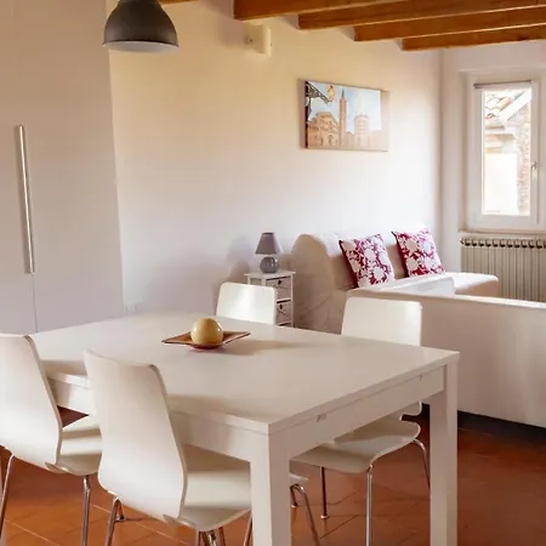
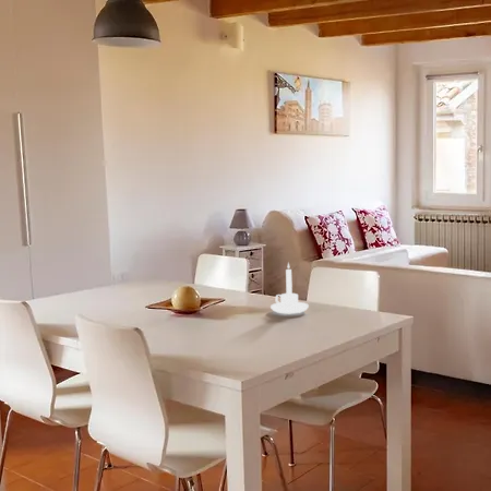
+ candle holder (288, 286)
